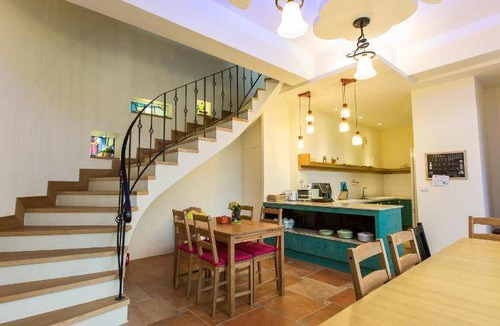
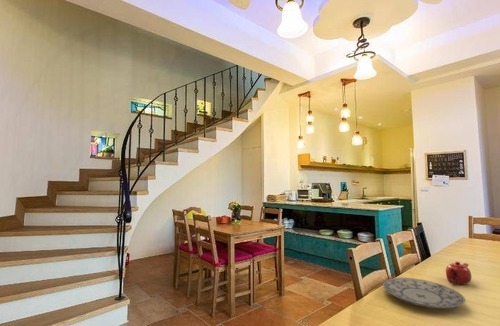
+ teapot (457, 272)
+ plate (421, 294)
